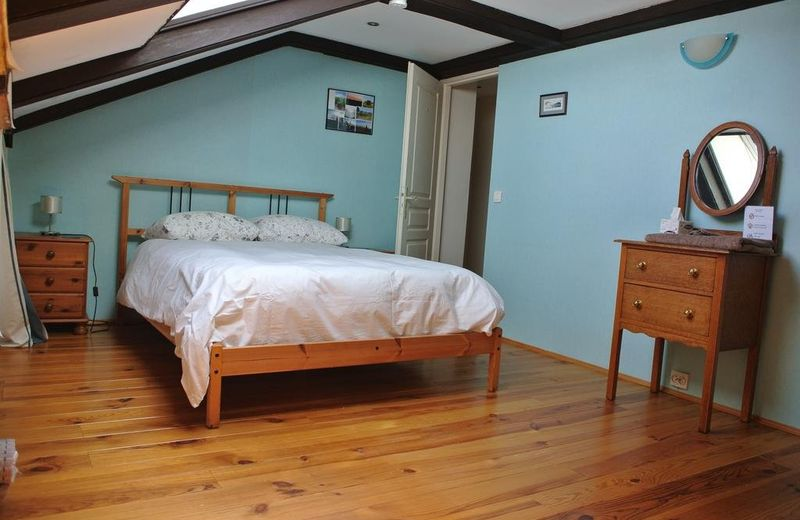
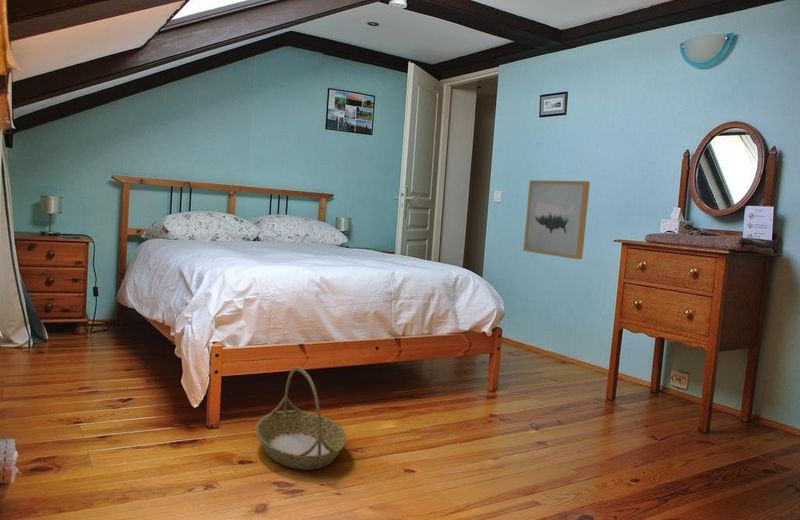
+ basket (301, 410)
+ wall art (554, 218)
